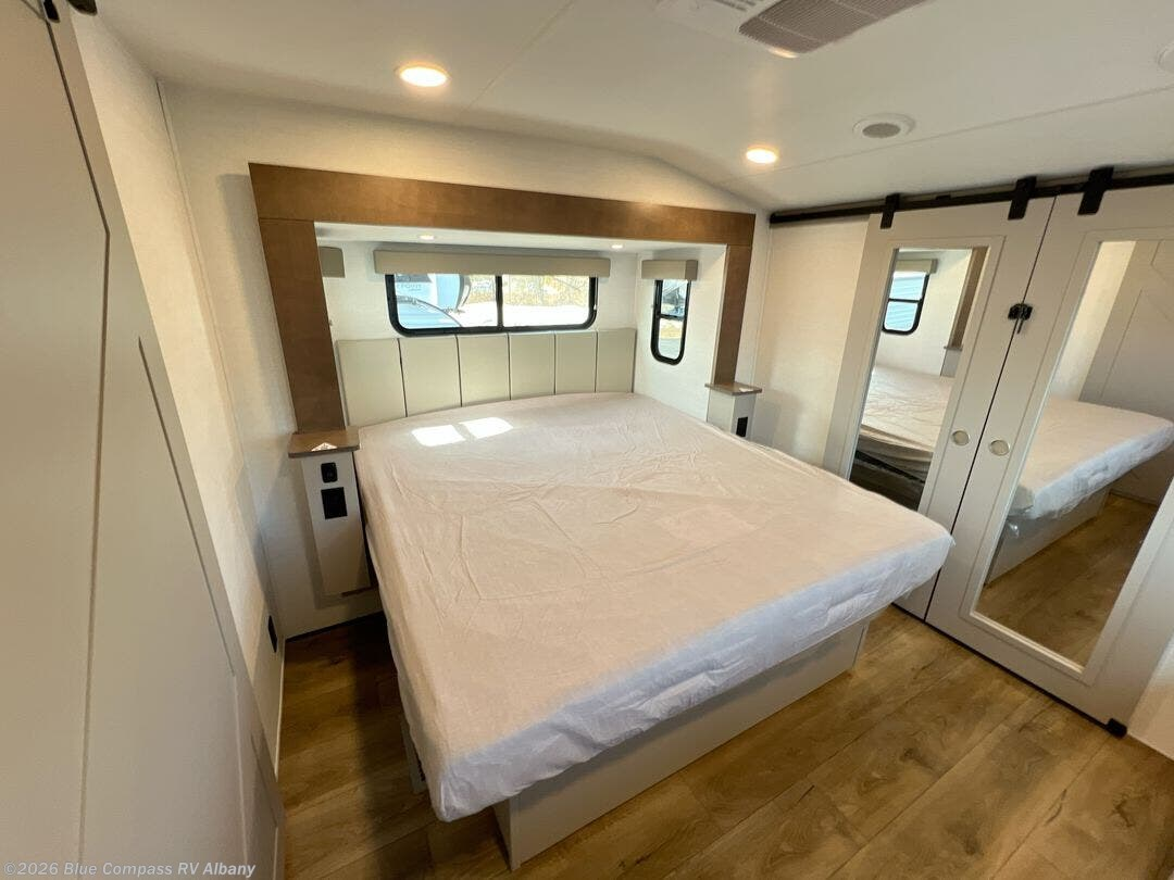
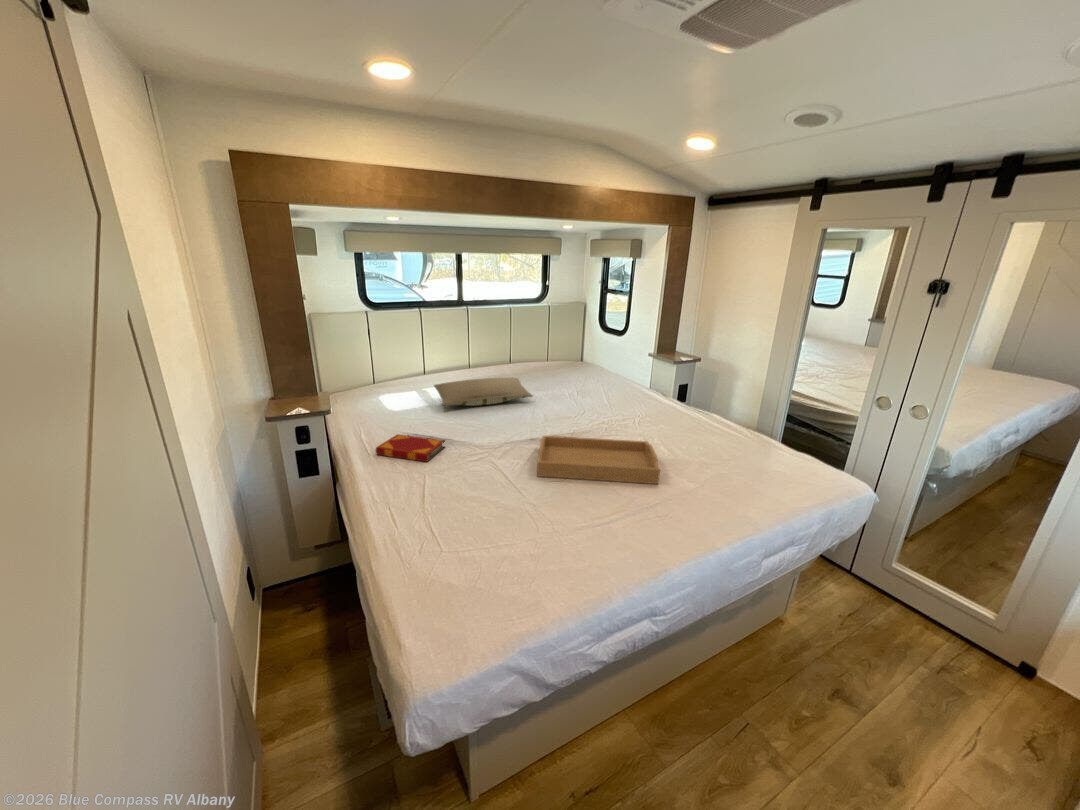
+ hardback book (411, 447)
+ pillow (483, 391)
+ serving tray (596, 455)
